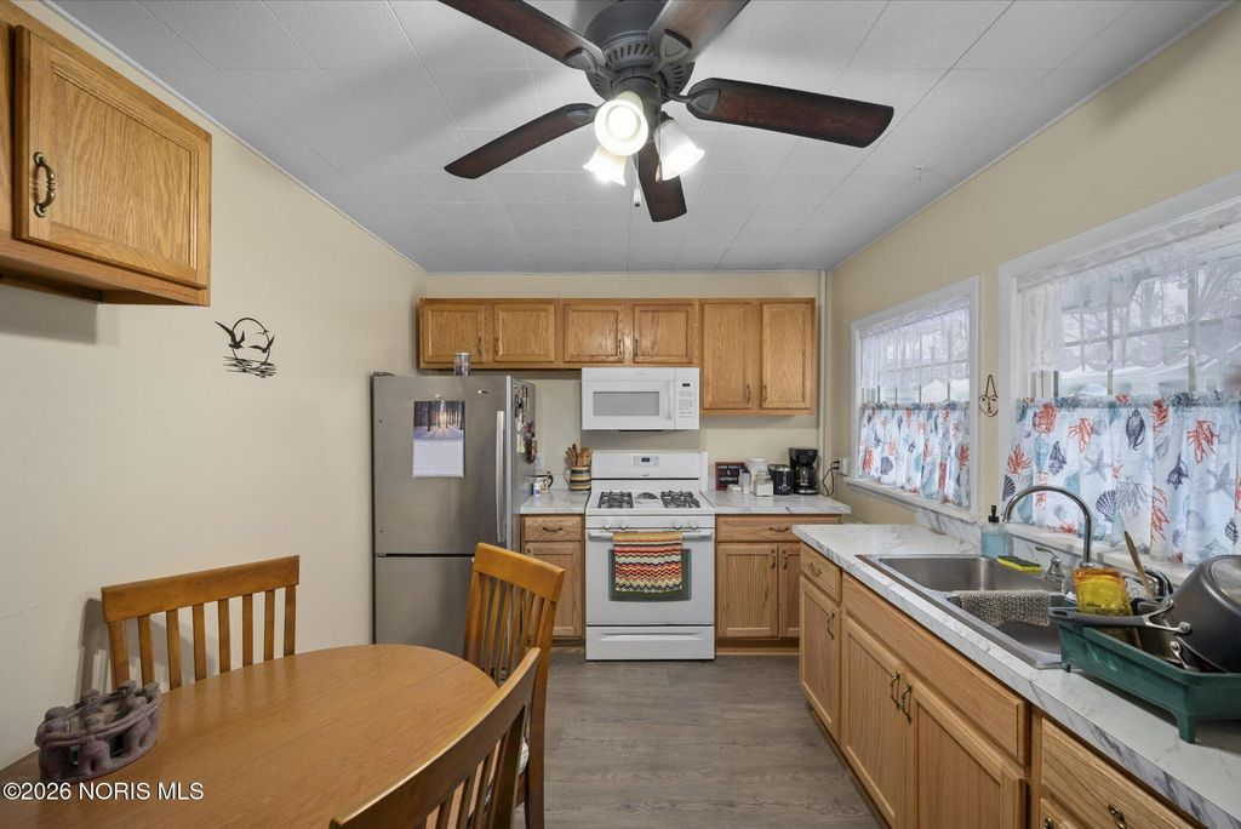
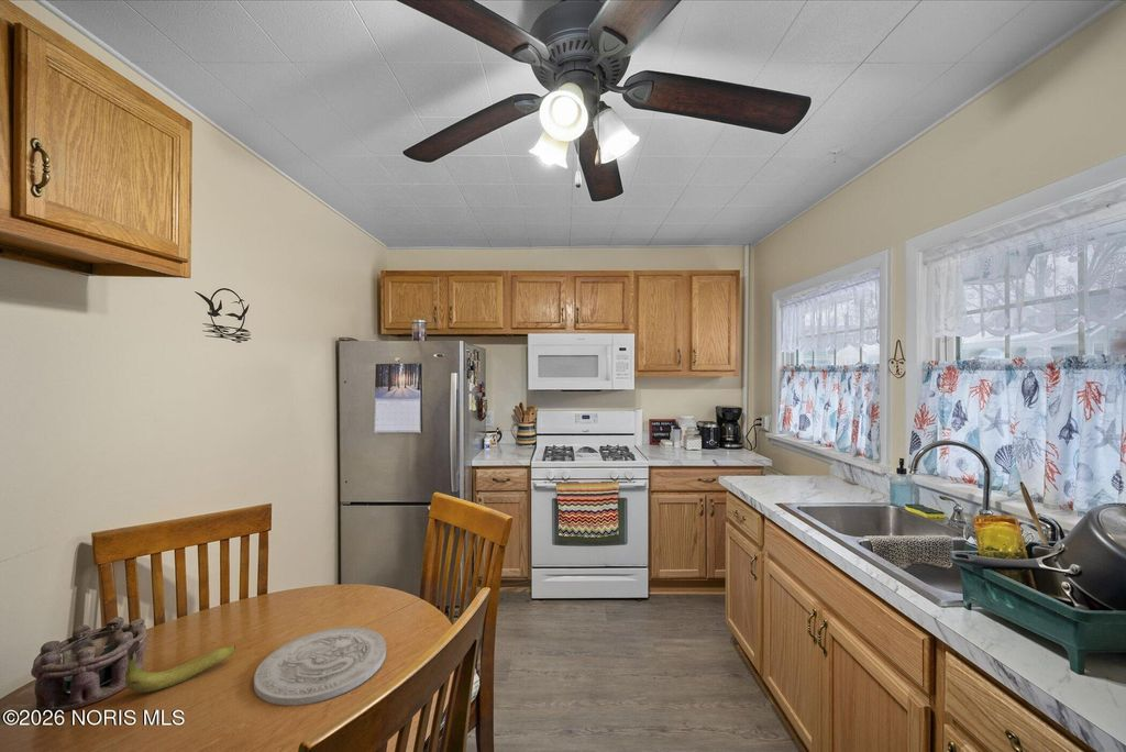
+ banana (188, 662)
+ plate (323, 661)
